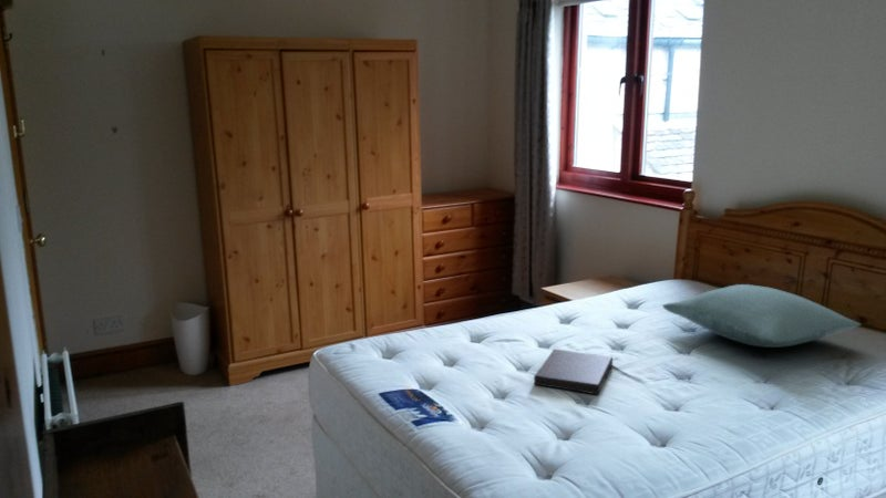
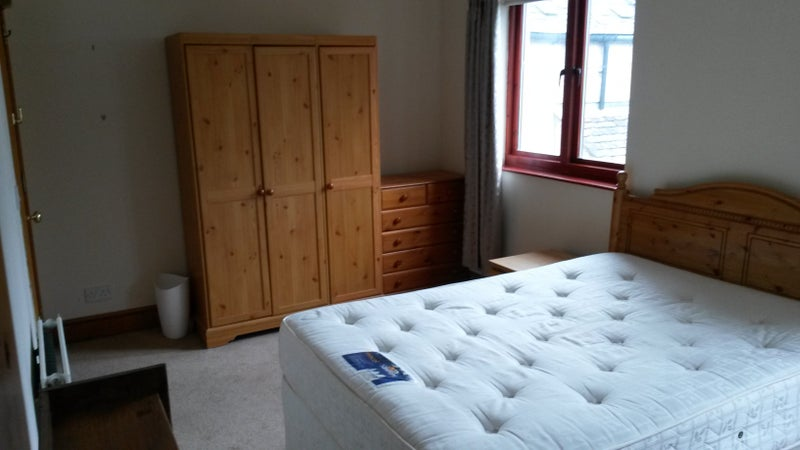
- book (574, 370)
- pillow (758, 313)
